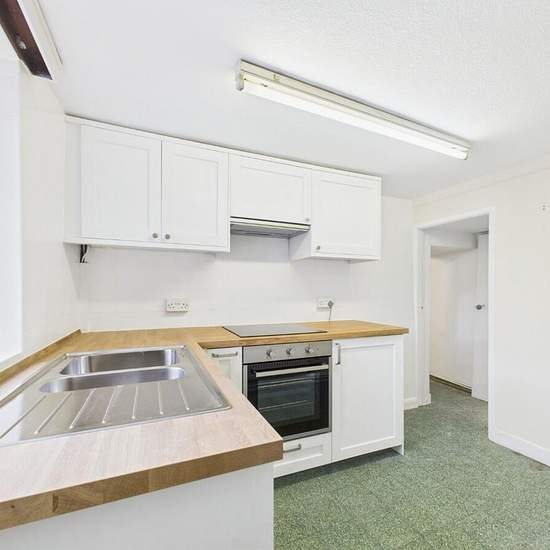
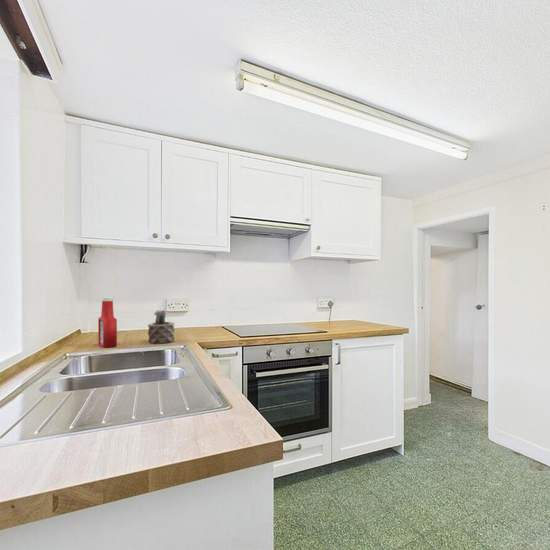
+ soap bottle (107, 321)
+ succulent plant (161, 325)
